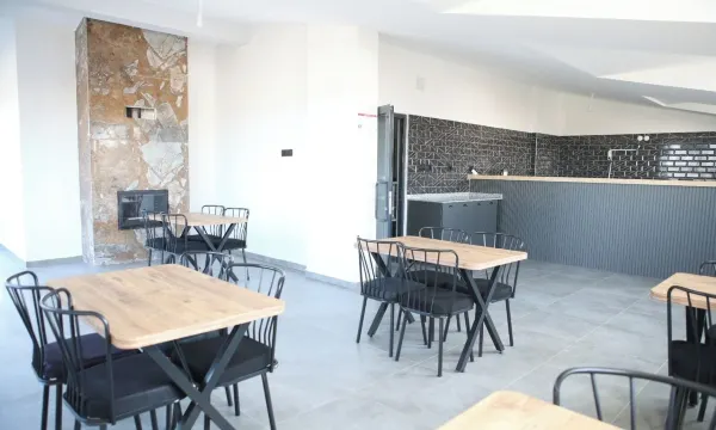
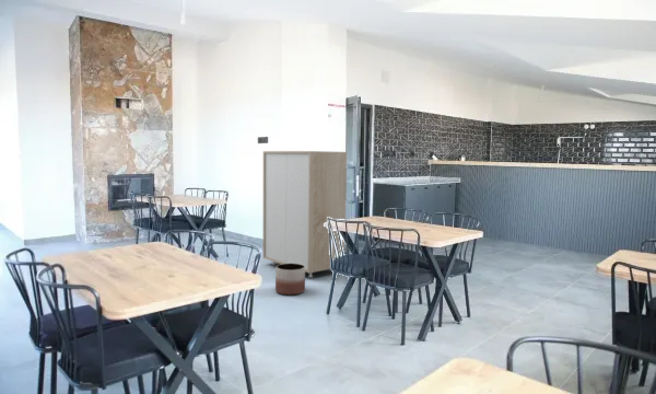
+ storage cabinet (304, 210)
+ planter (290, 278)
